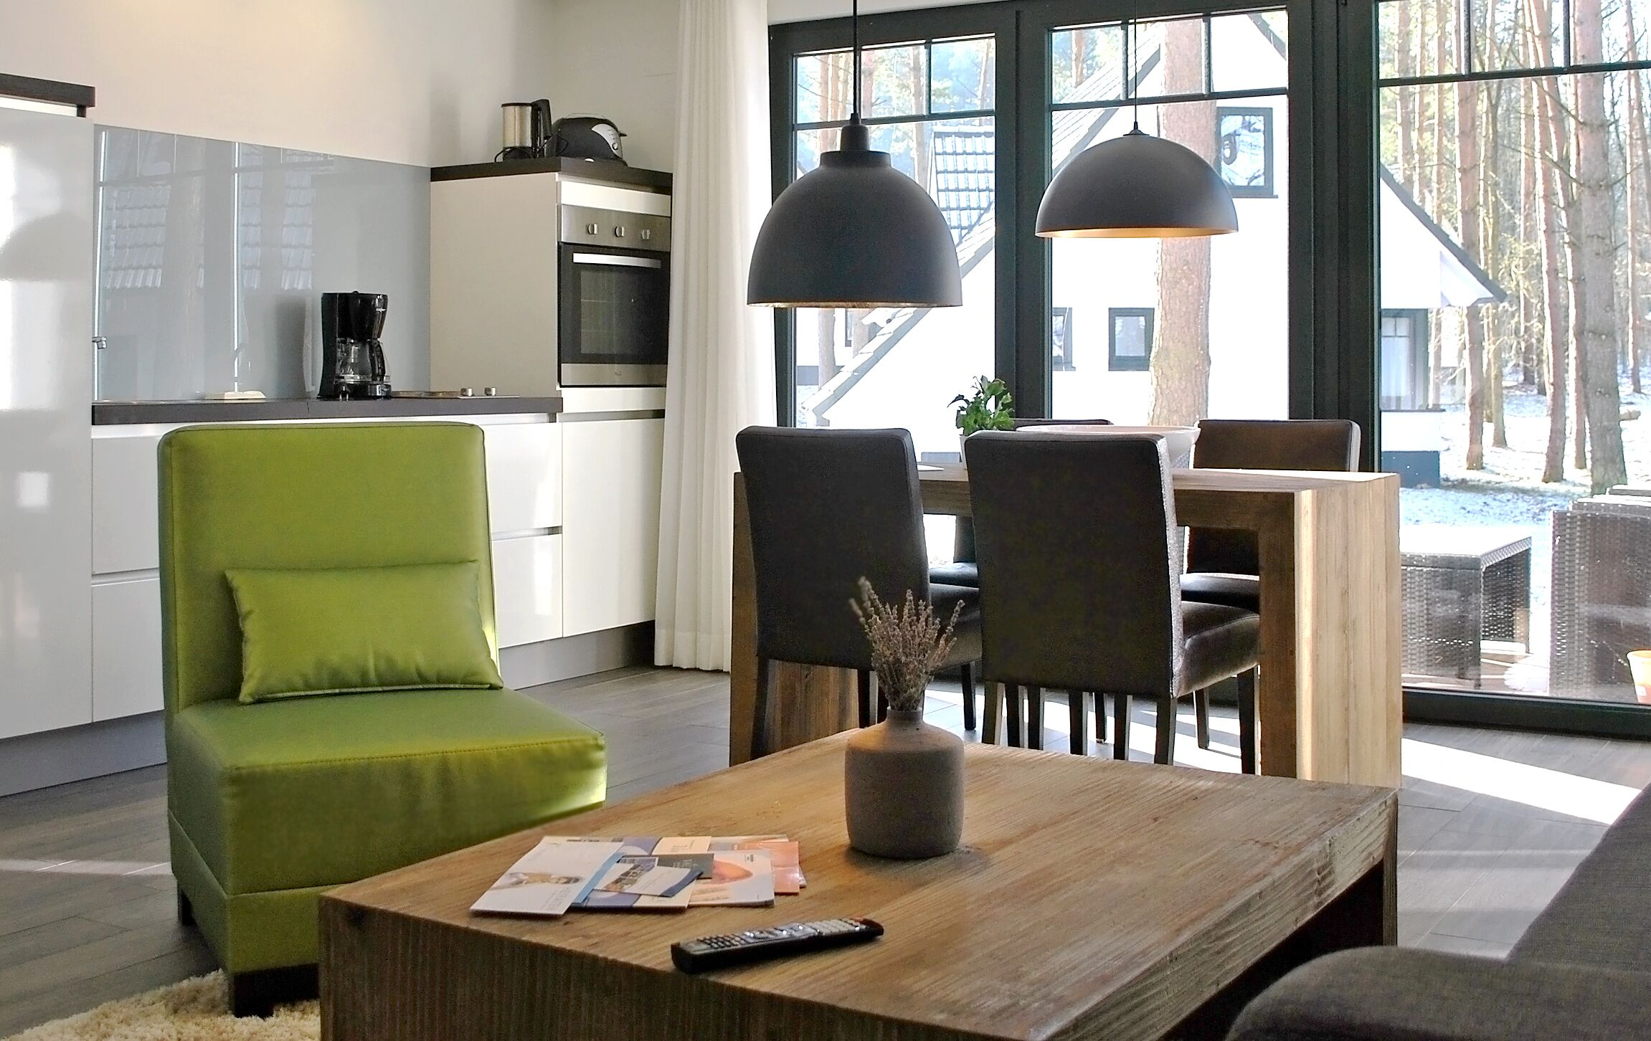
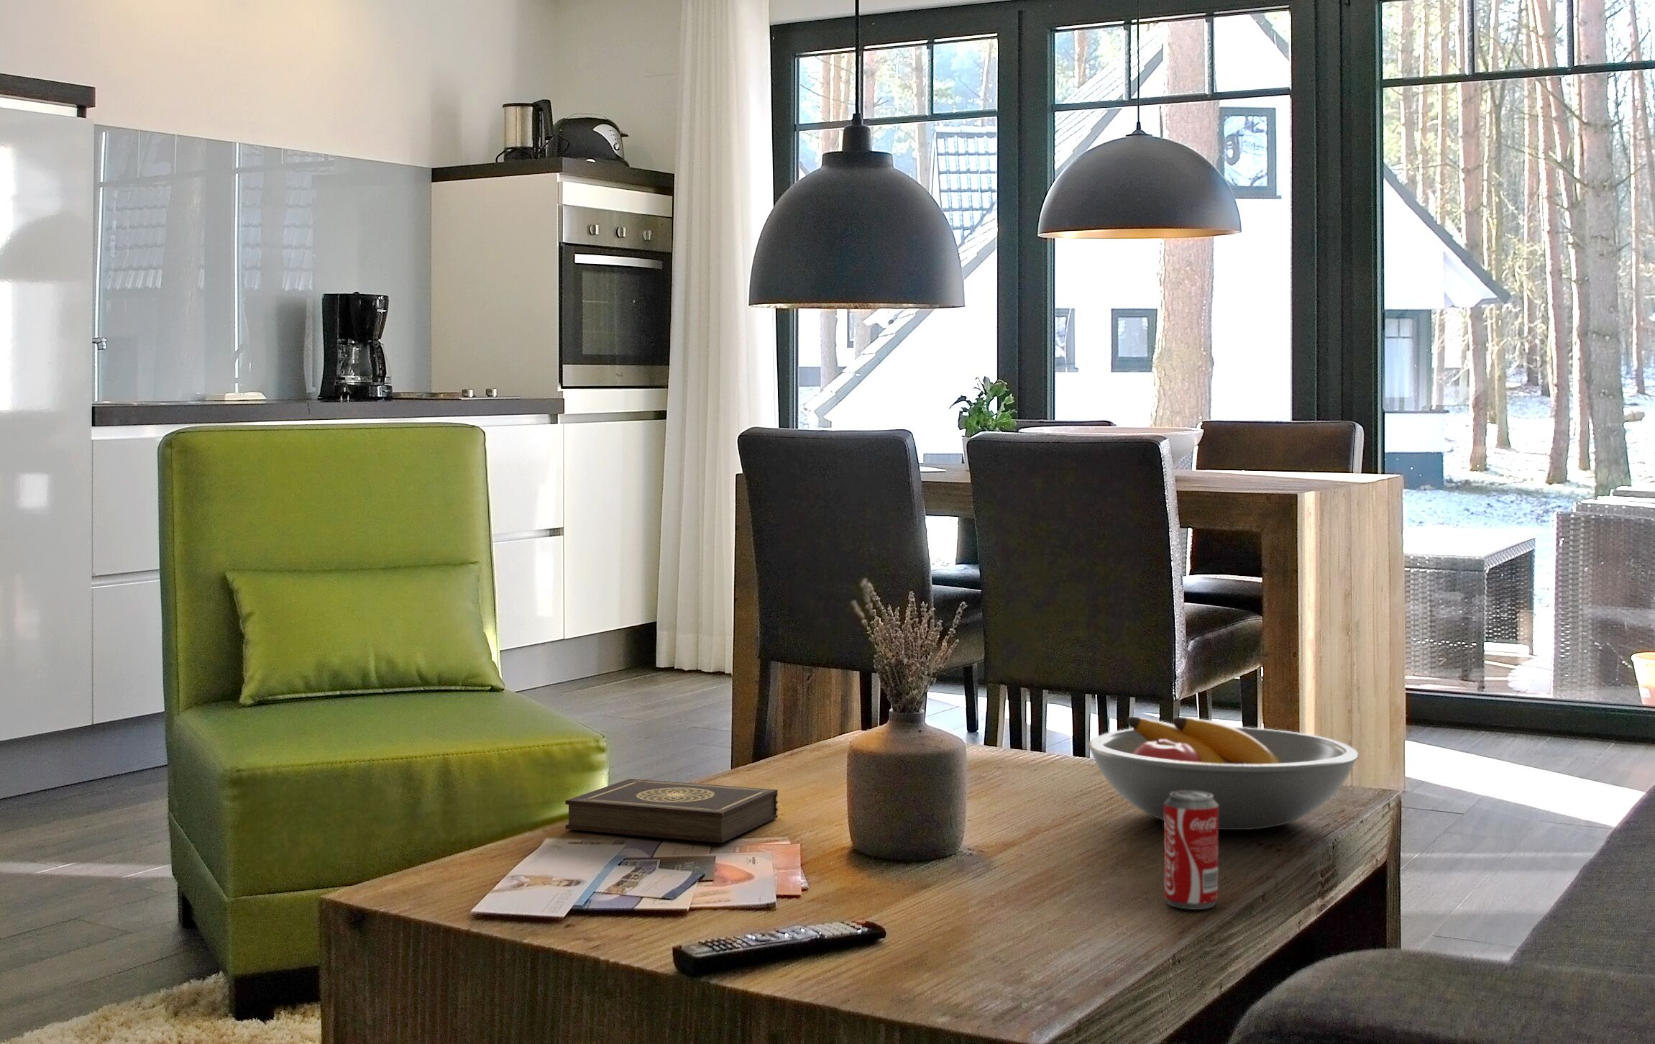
+ book (672, 809)
+ beverage can (1191, 849)
+ fruit bowl (1220, 772)
